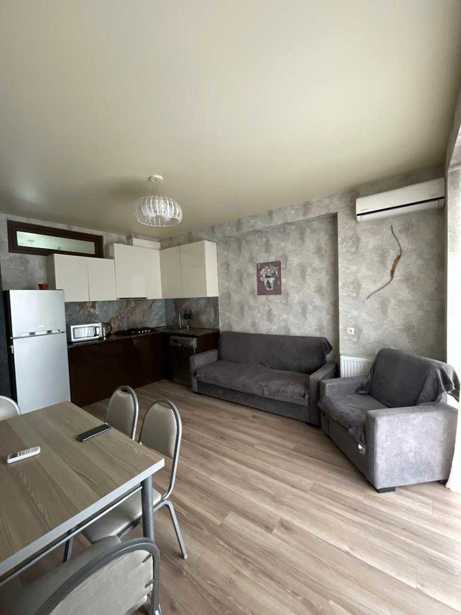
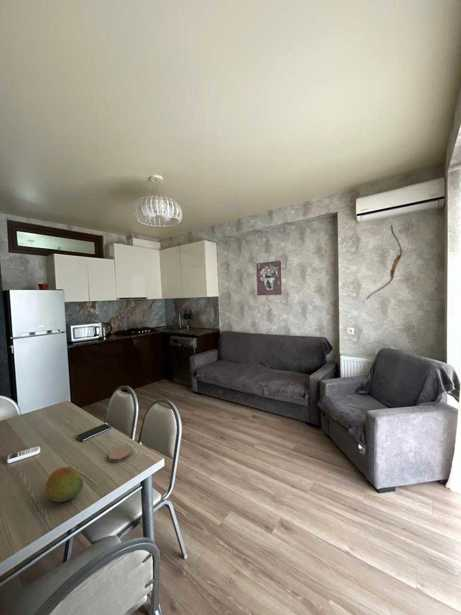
+ coaster (120, 453)
+ fruit (65, 483)
